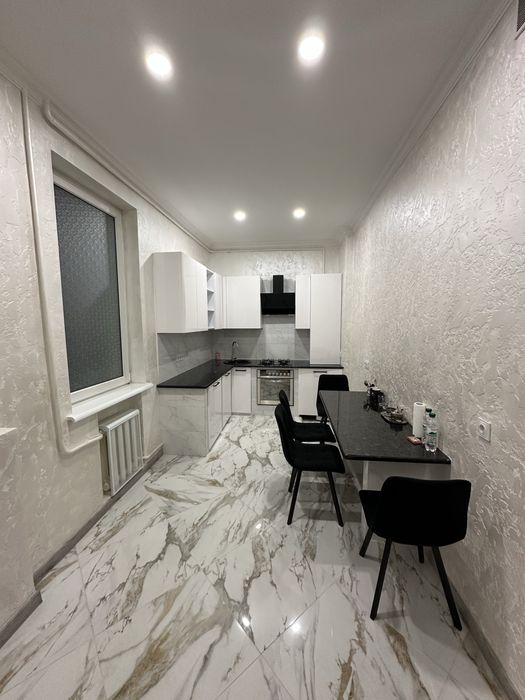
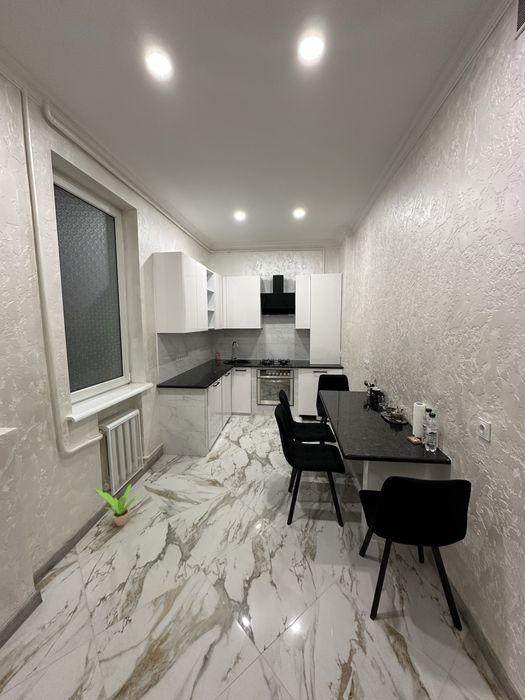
+ potted plant (120, 503)
